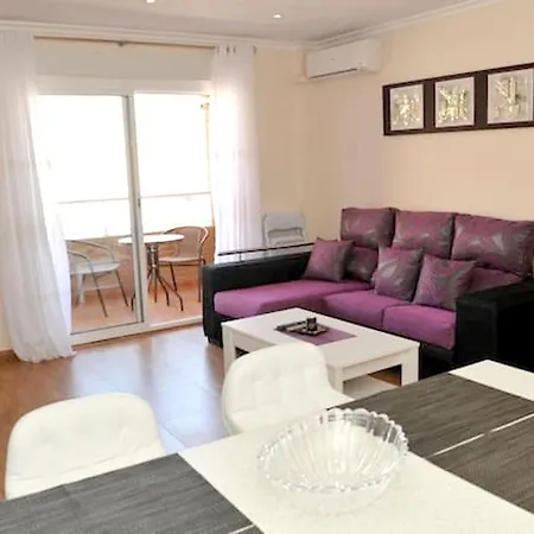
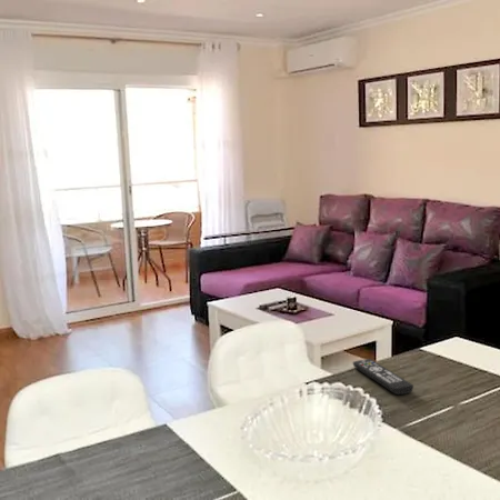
+ remote control (381, 376)
